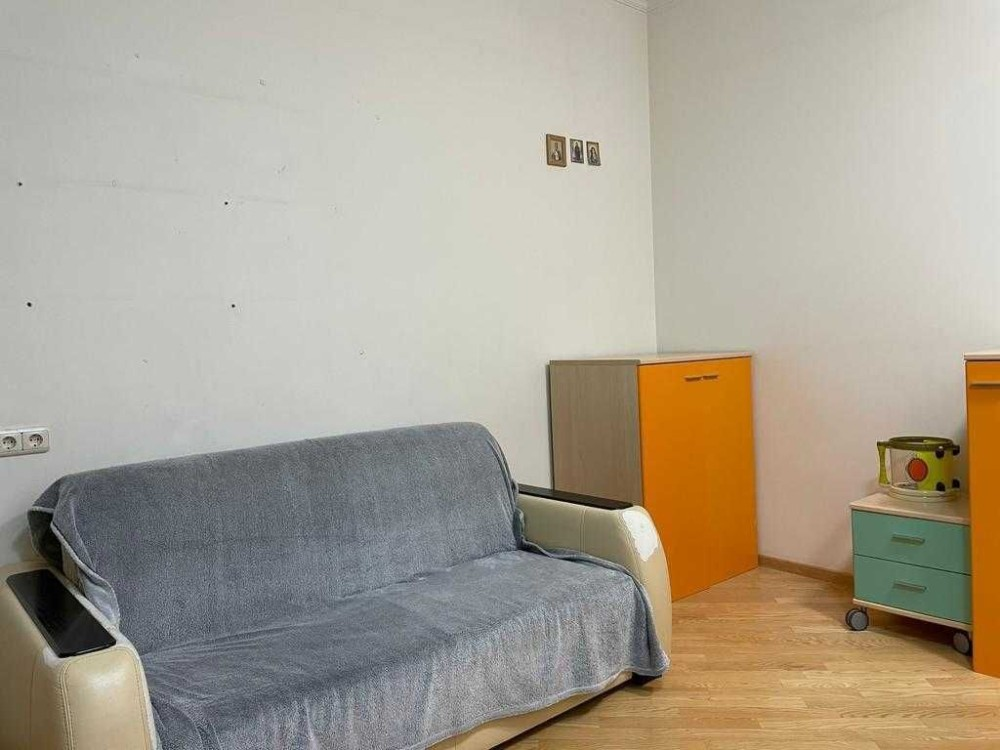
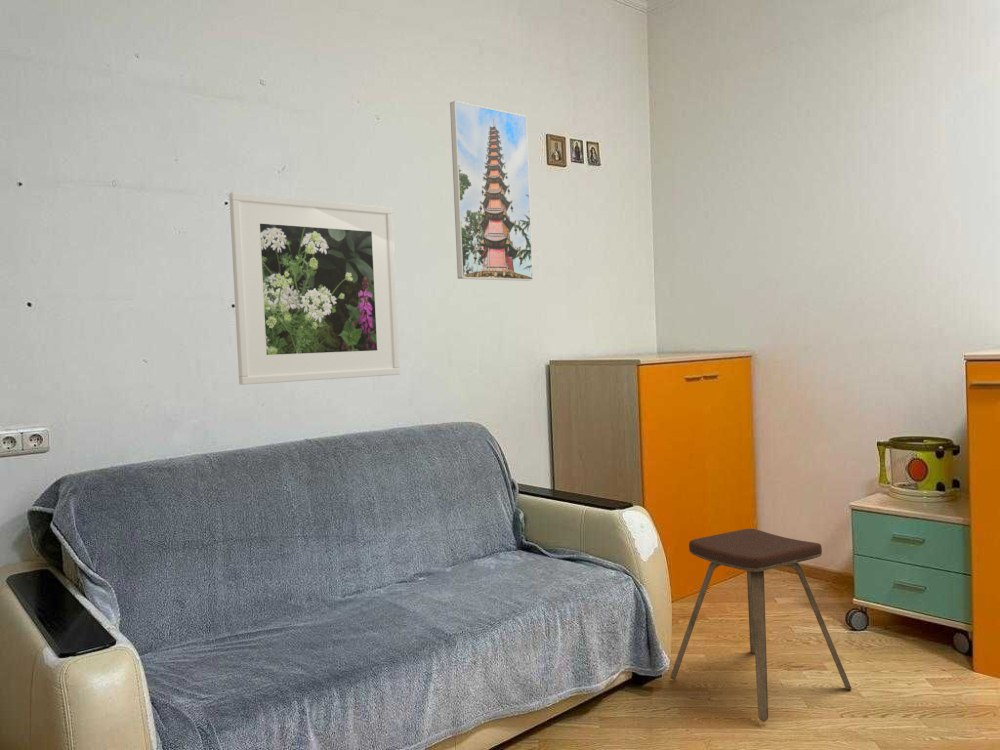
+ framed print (320, 290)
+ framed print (493, 194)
+ music stool (756, 613)
